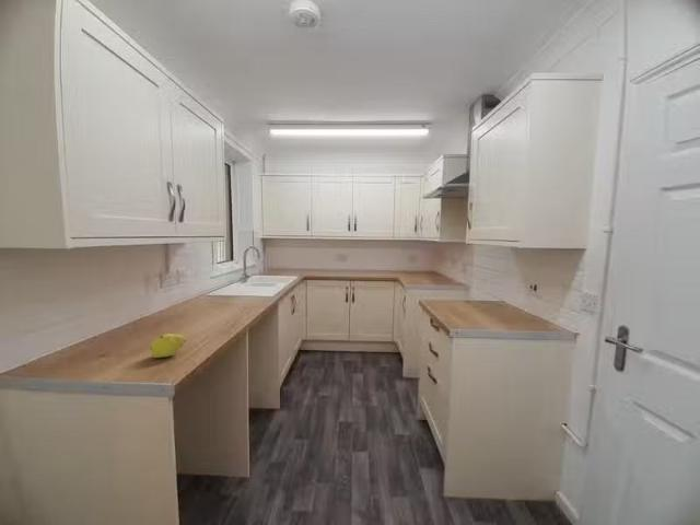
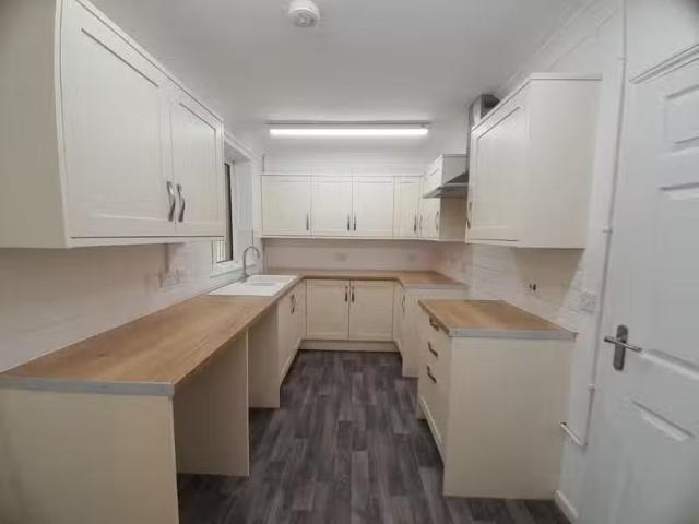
- fruit (168, 345)
